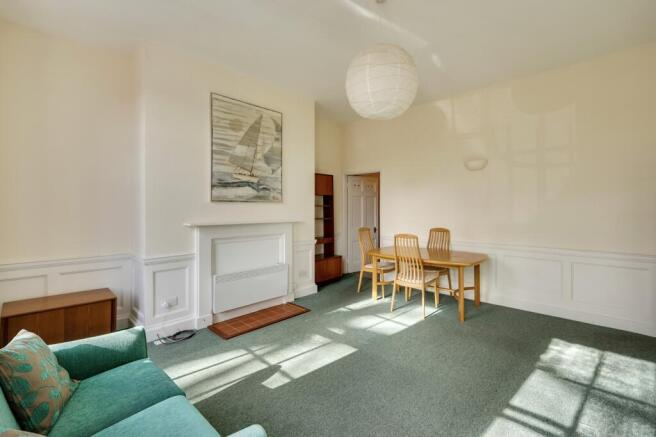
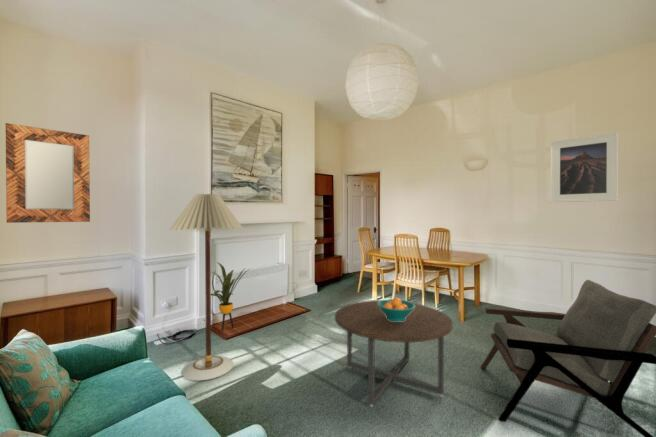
+ house plant (227, 295)
+ floor lamp (208, 280)
+ armchair (554, 343)
+ fruit bowl (396, 308)
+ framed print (582, 169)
+ home mirror (50, 176)
+ coffee table (391, 341)
